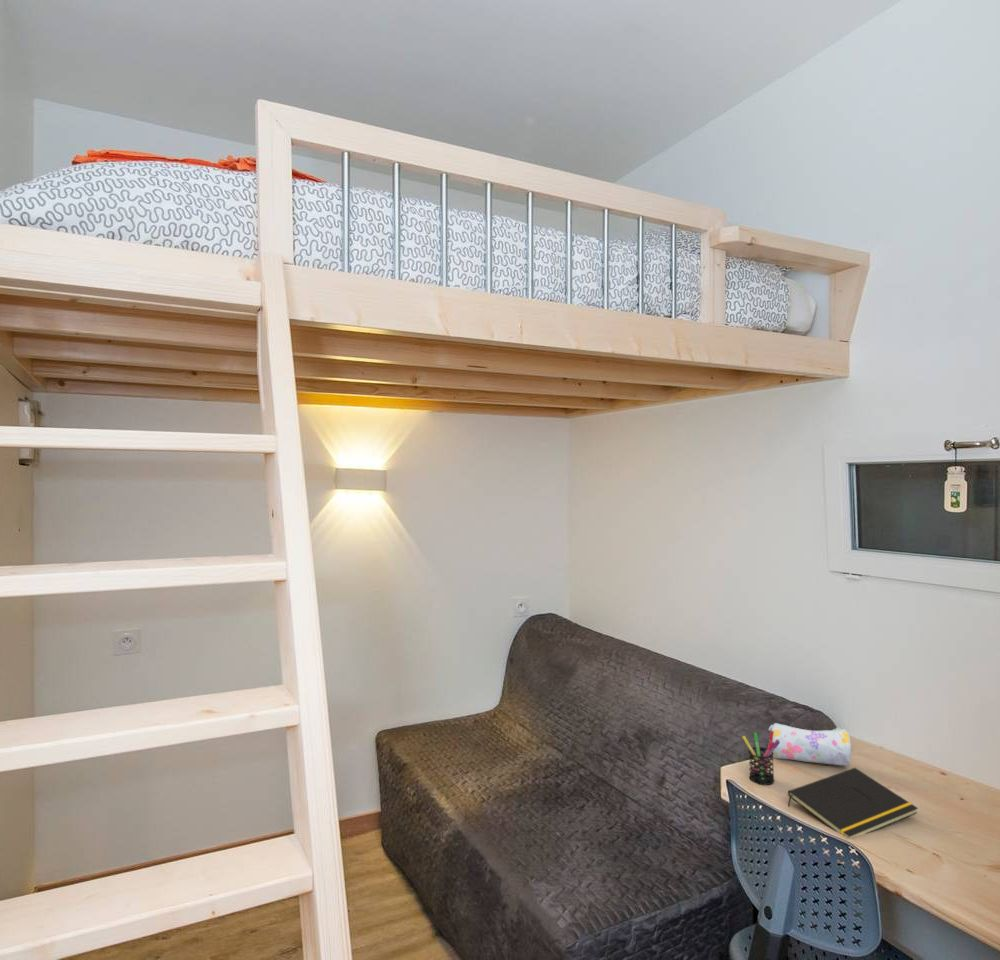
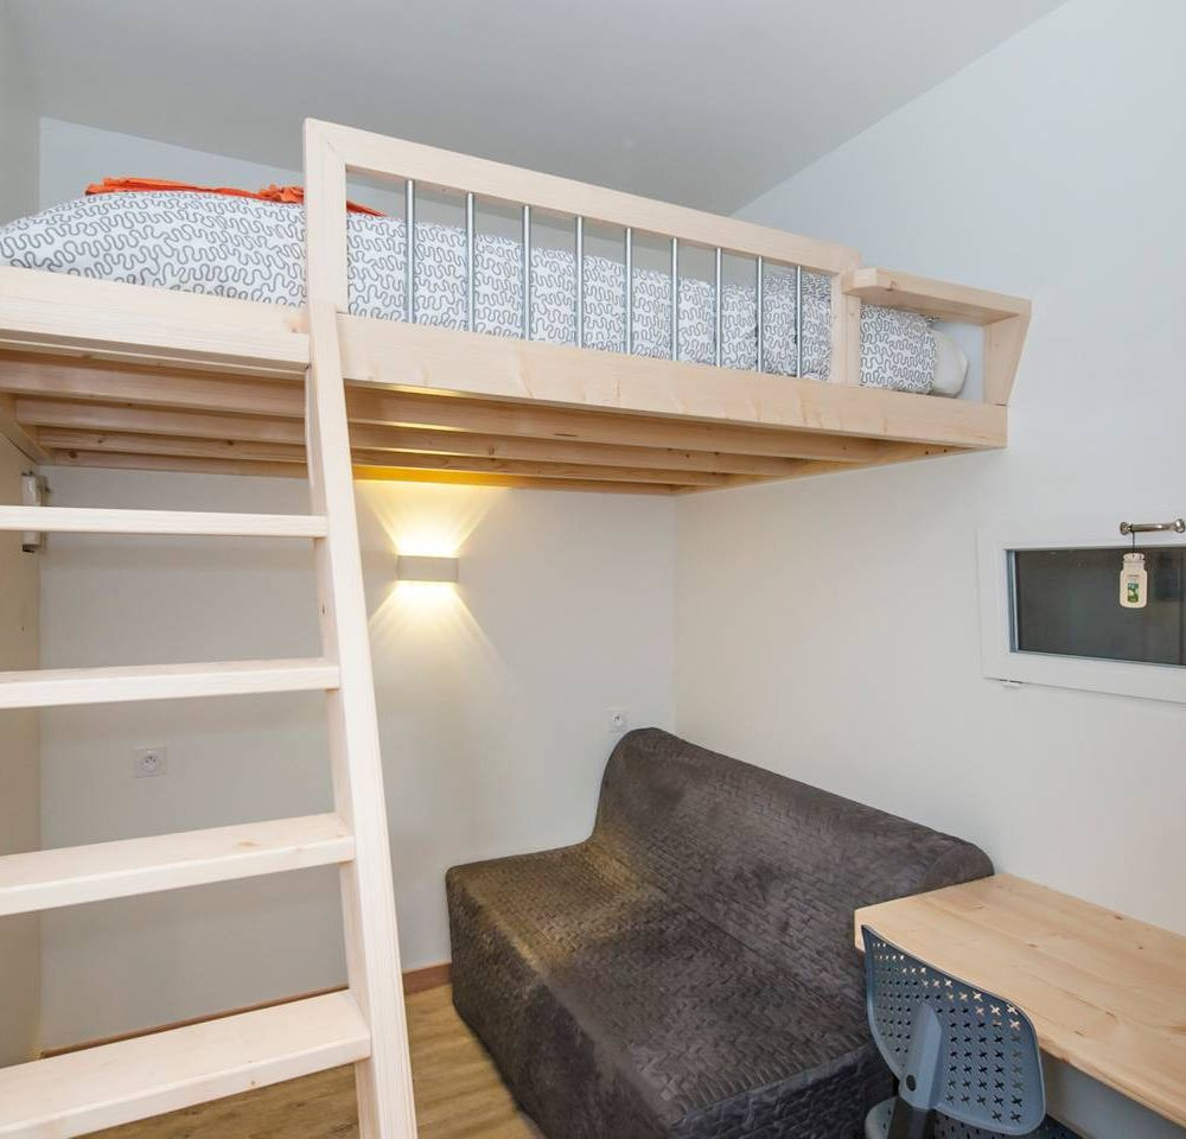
- pen holder (761, 754)
- pencil case (809, 744)
- notepad (852, 801)
